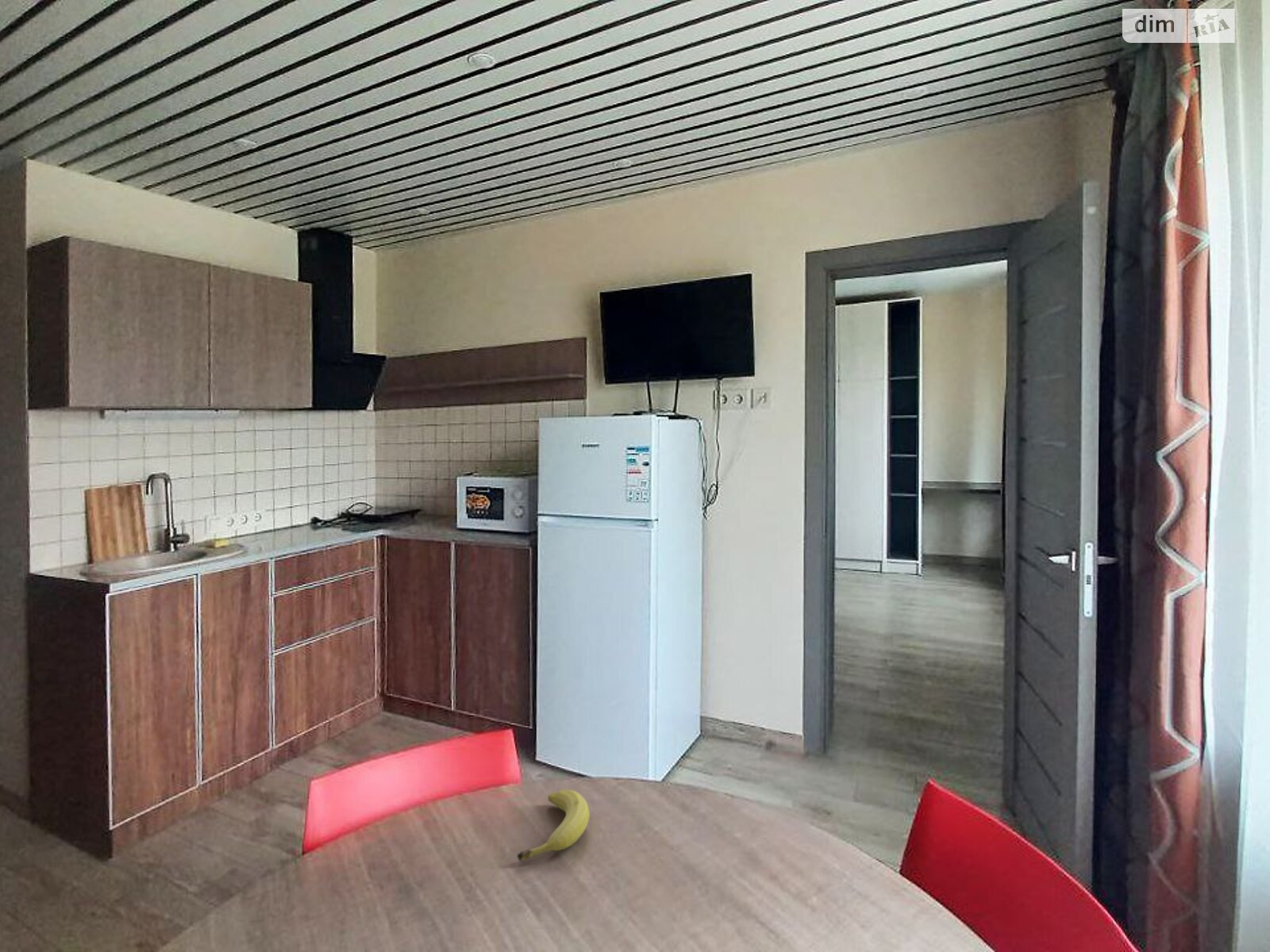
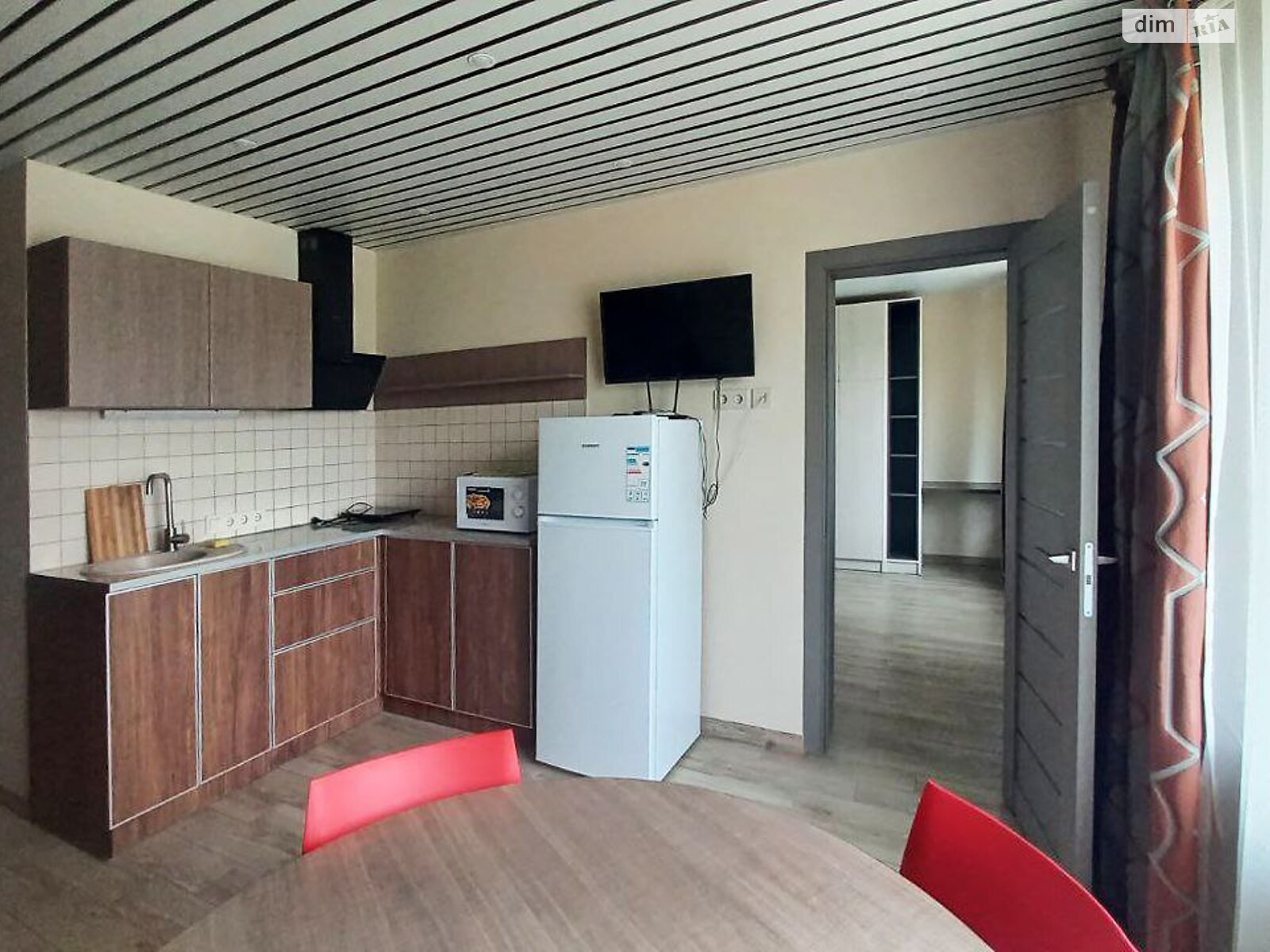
- fruit (563, 820)
